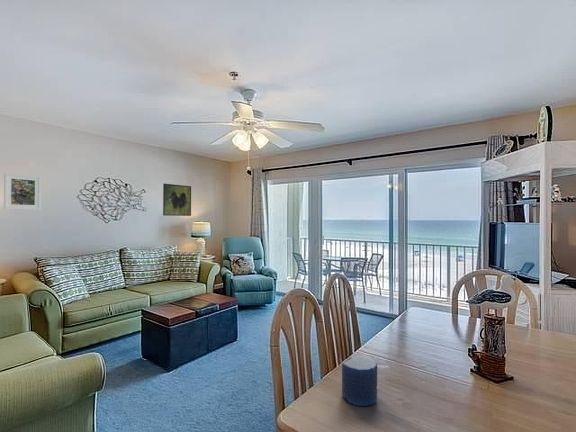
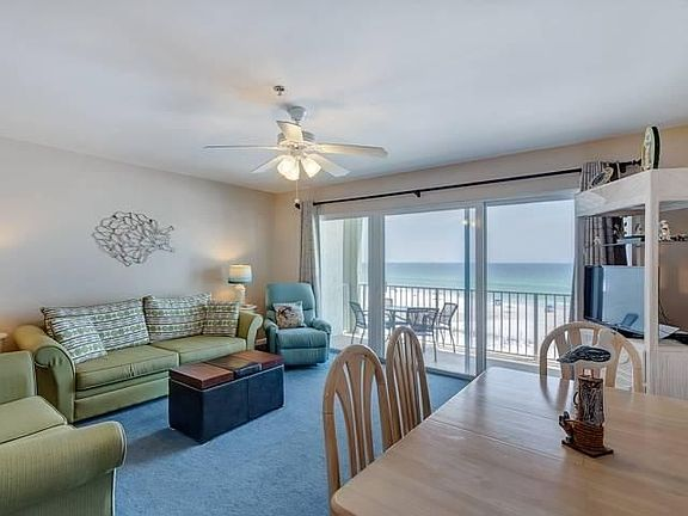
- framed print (177, 200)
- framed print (23, 192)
- candle (359, 379)
